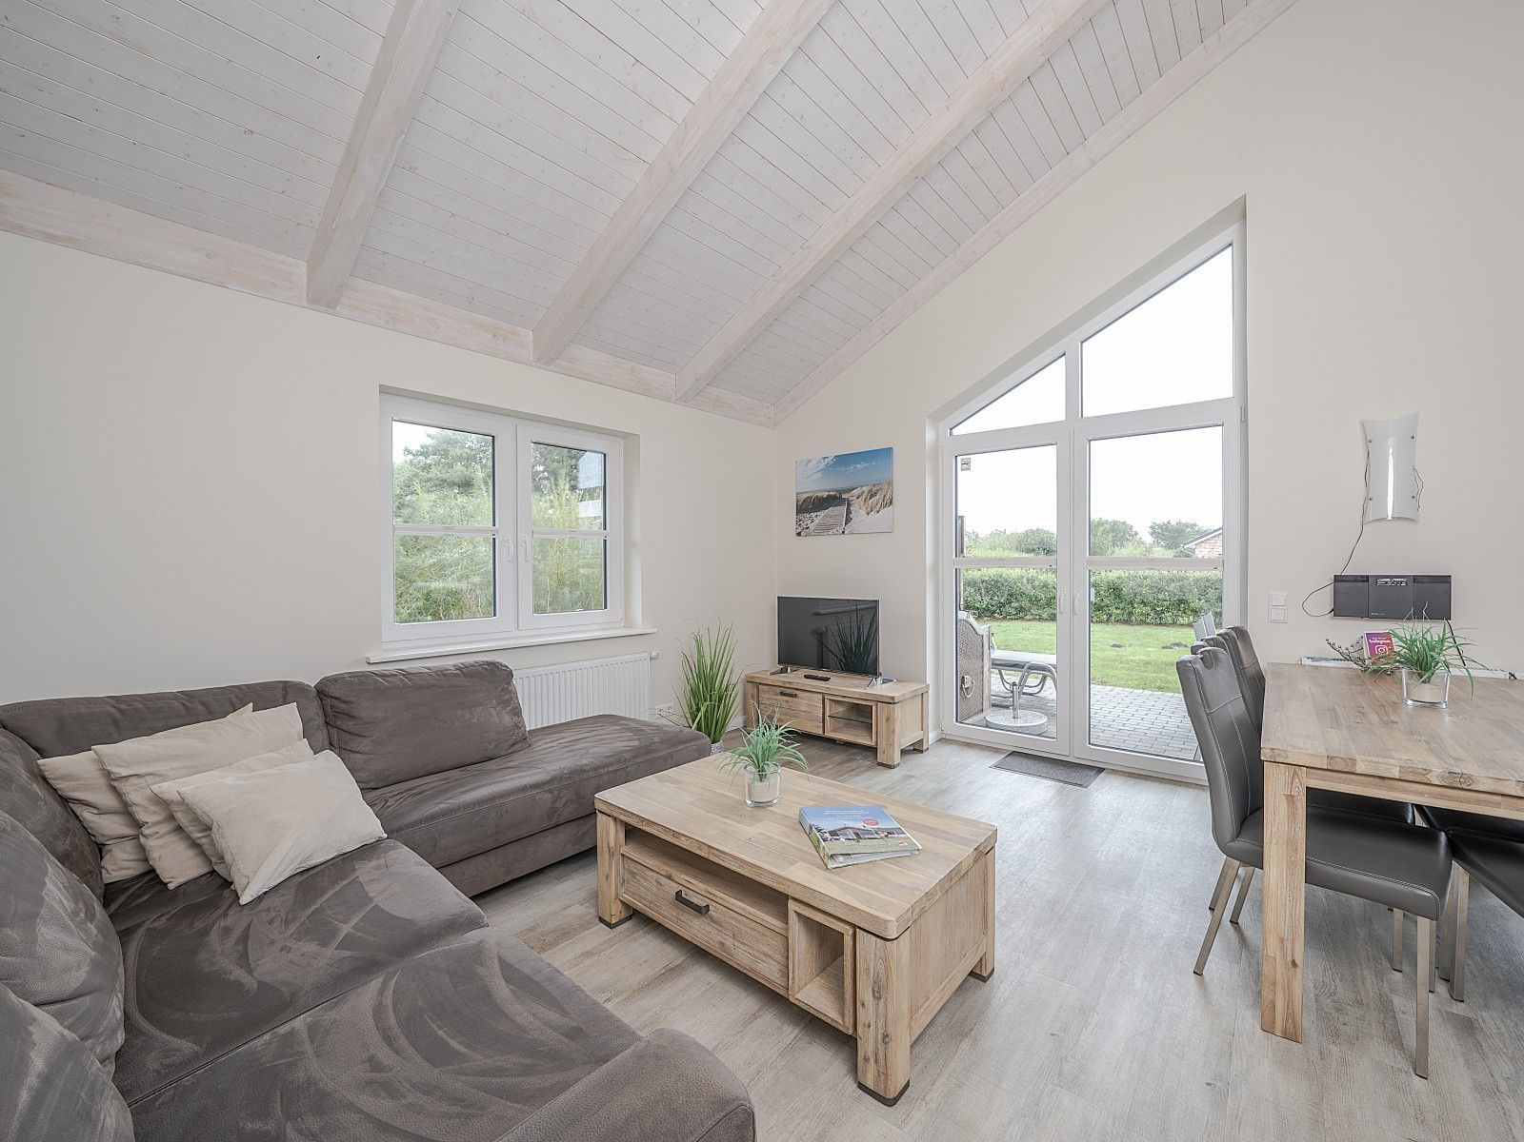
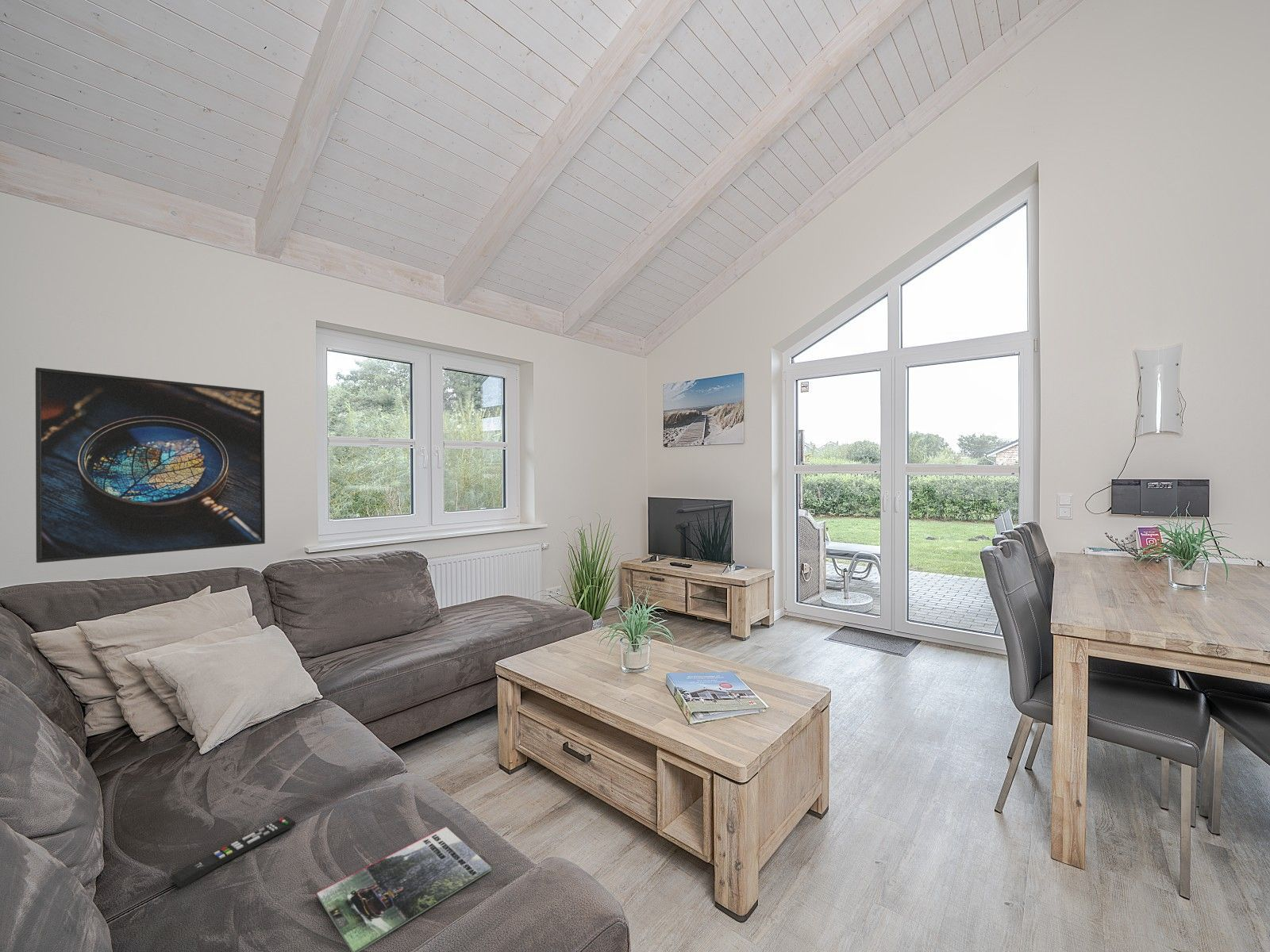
+ remote control (237, 849)
+ magazine (406, 881)
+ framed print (164, 466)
